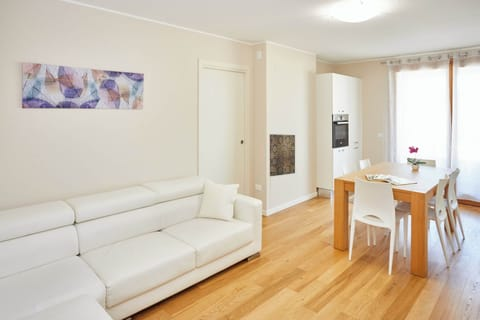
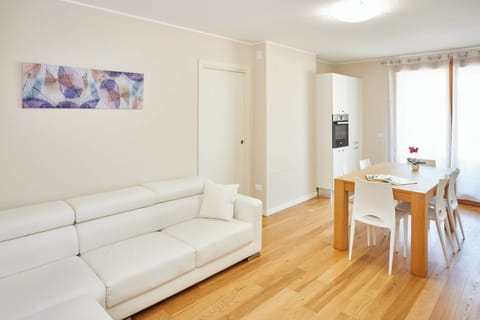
- wall art (282, 154)
